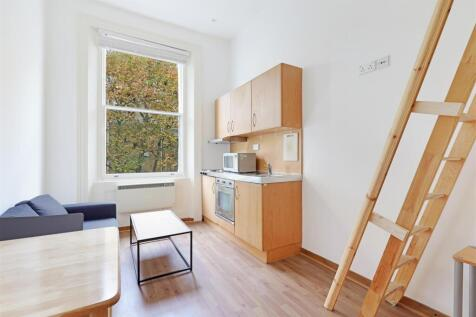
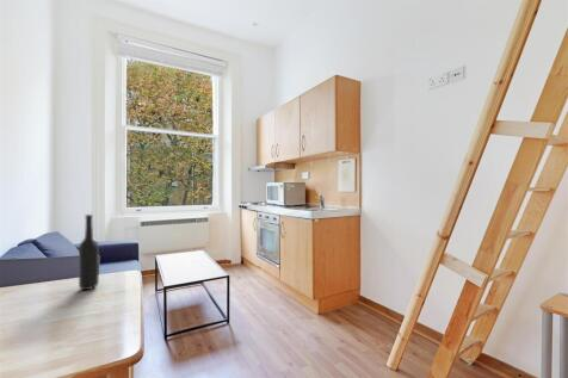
+ bottle (88, 250)
